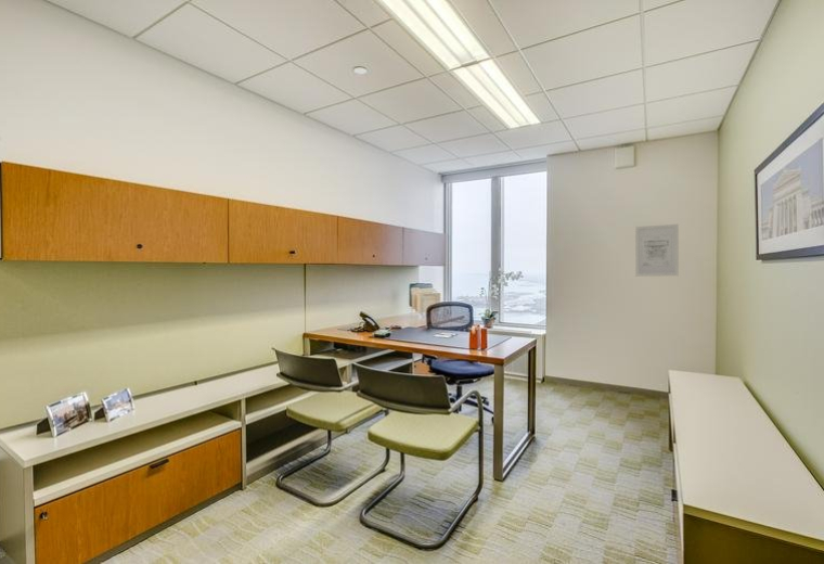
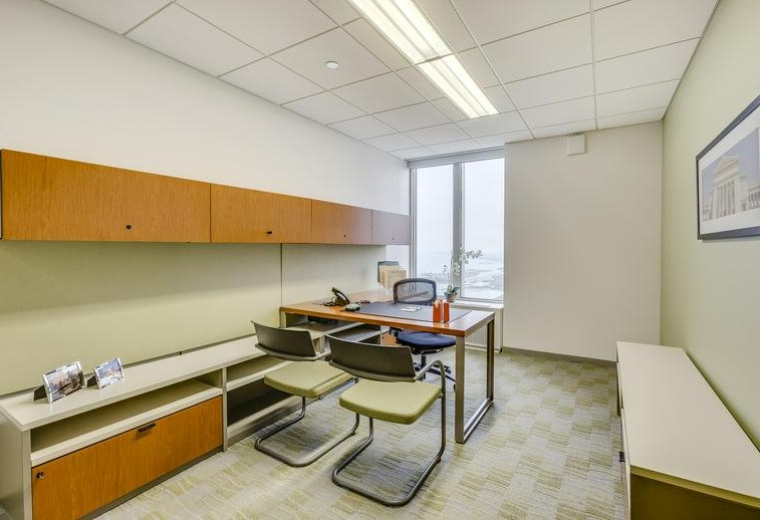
- wall art (656, 251)
